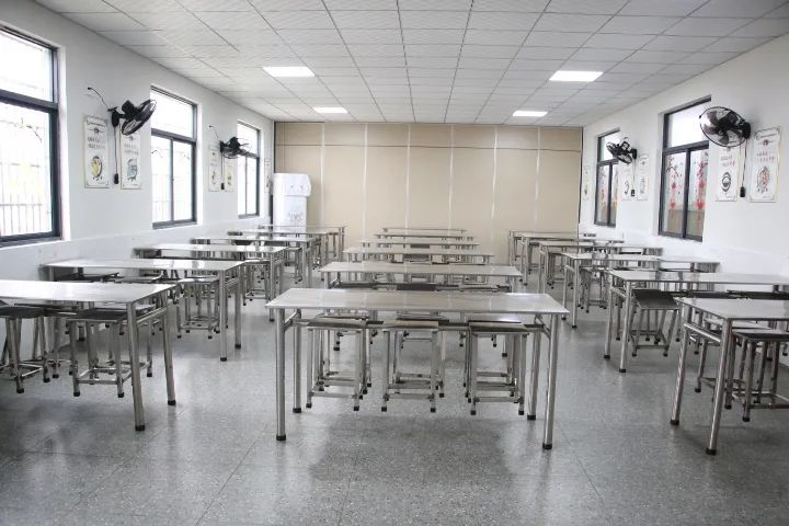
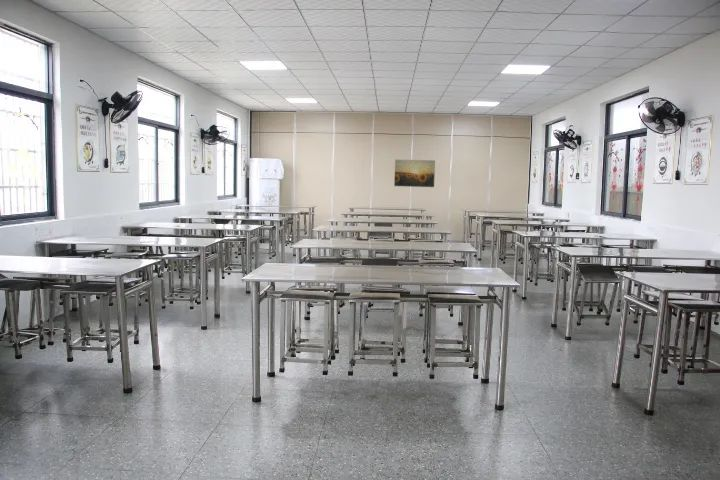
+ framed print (414, 173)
